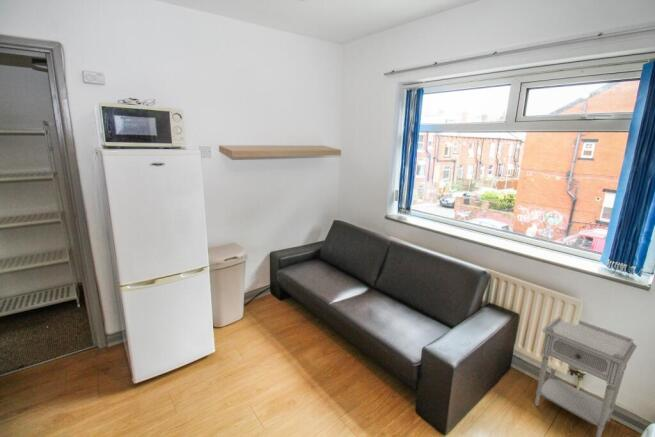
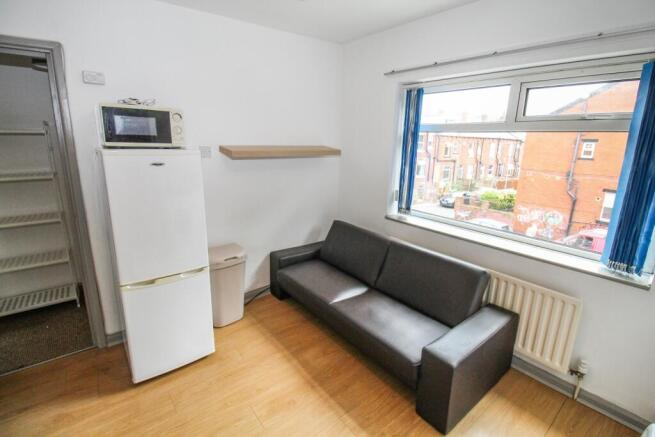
- nightstand (580, 370)
